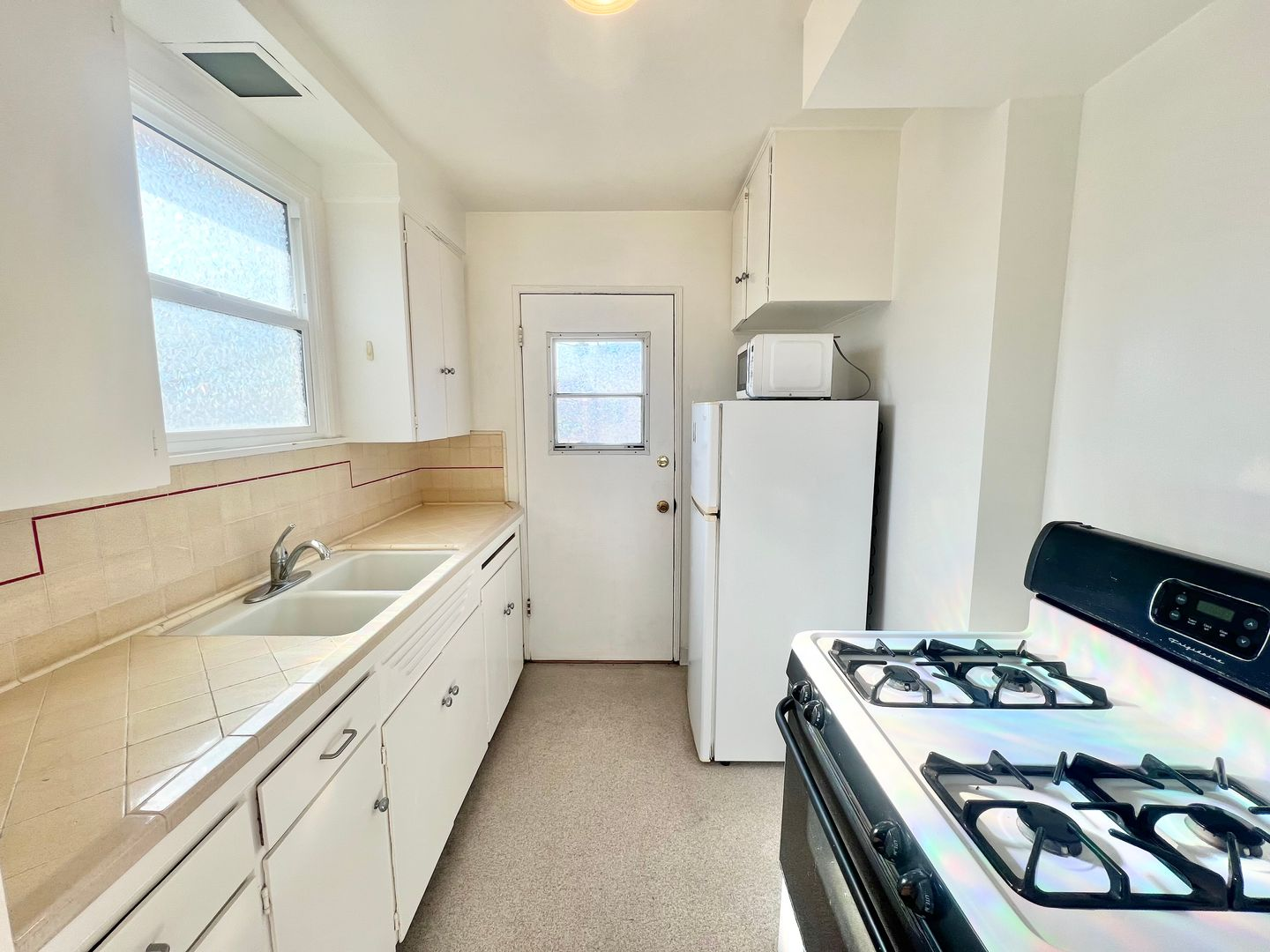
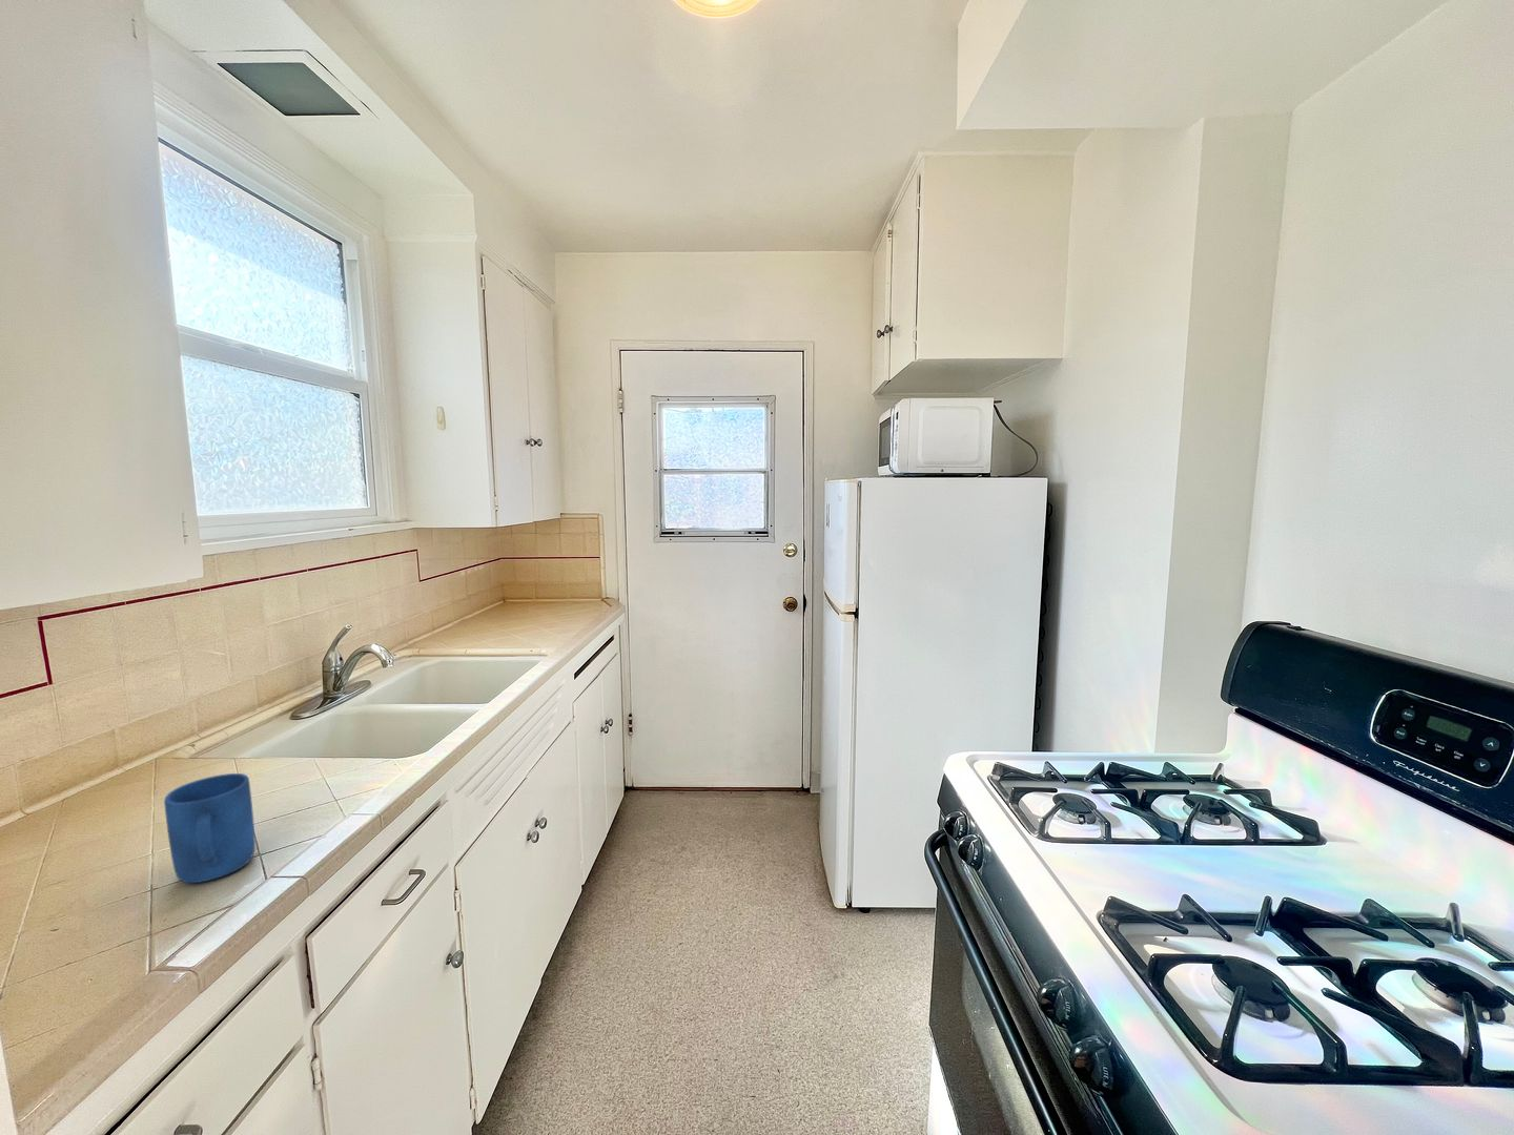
+ mug (210, 833)
